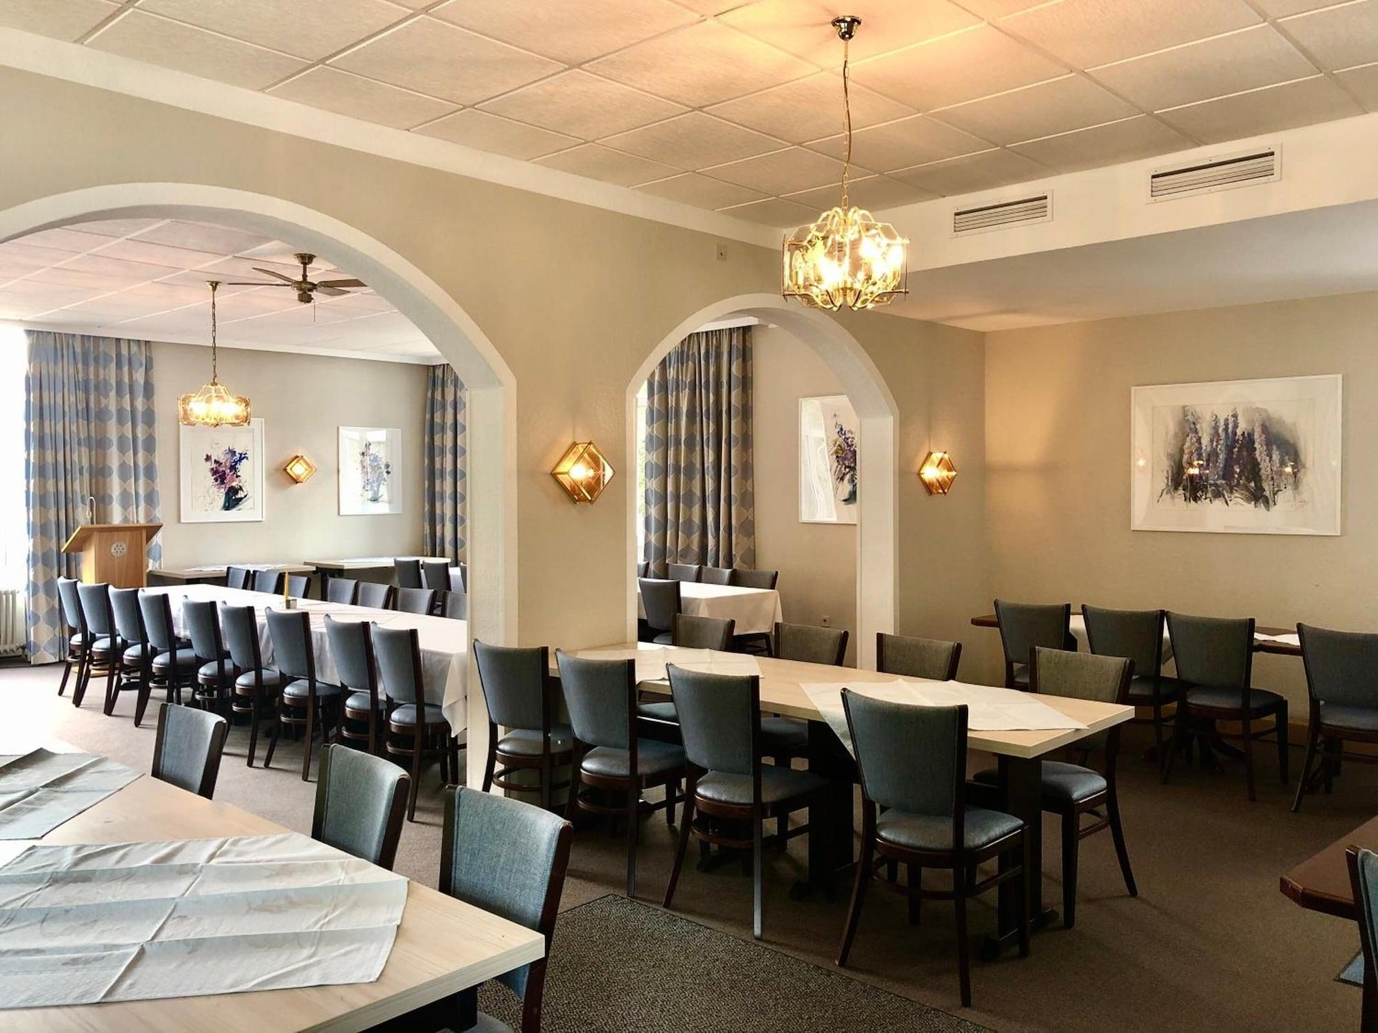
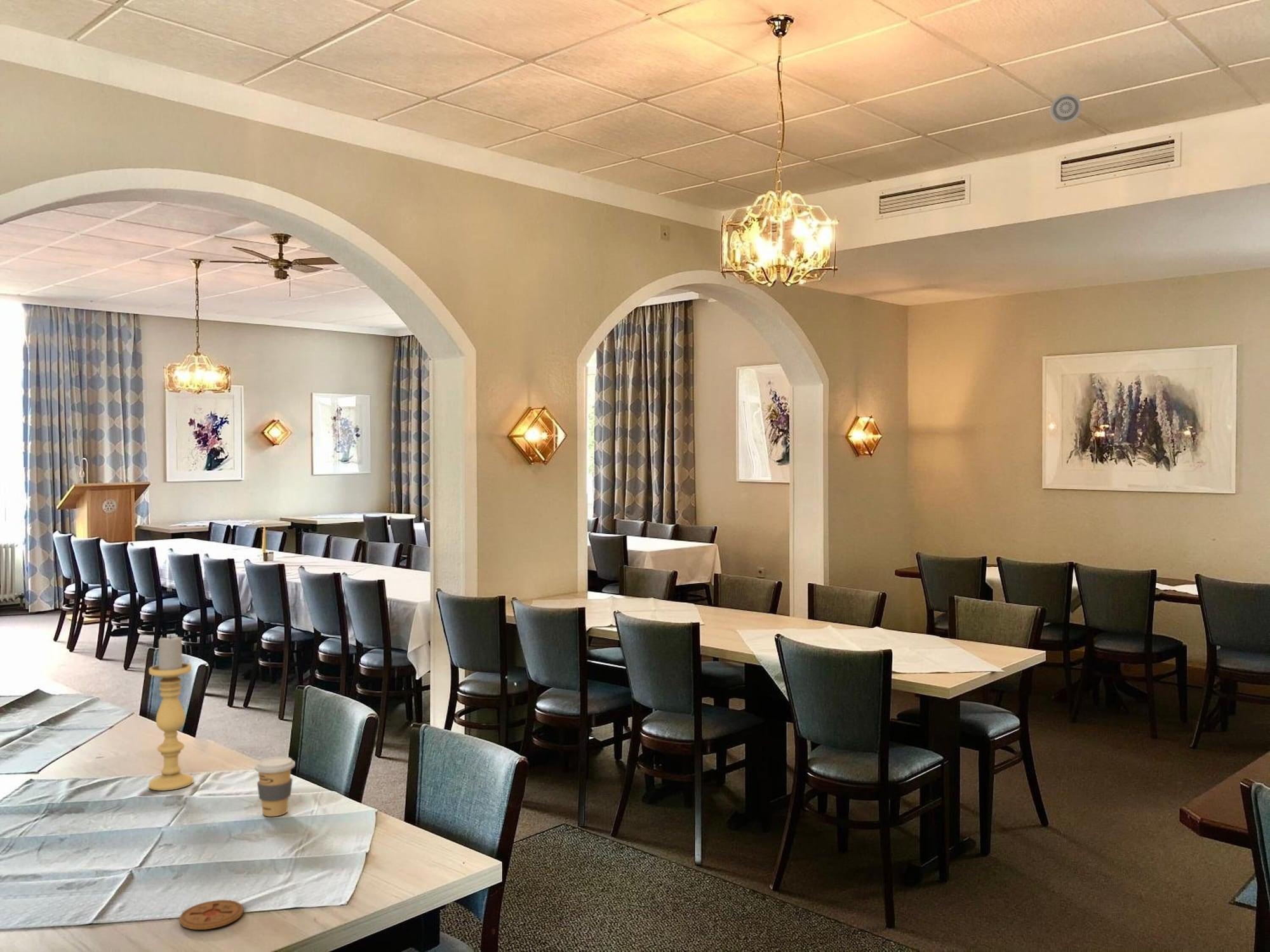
+ candle holder (170, 709)
+ smoke detector (1066, 108)
+ coaster (211, 914)
+ coffee cup (275, 786)
